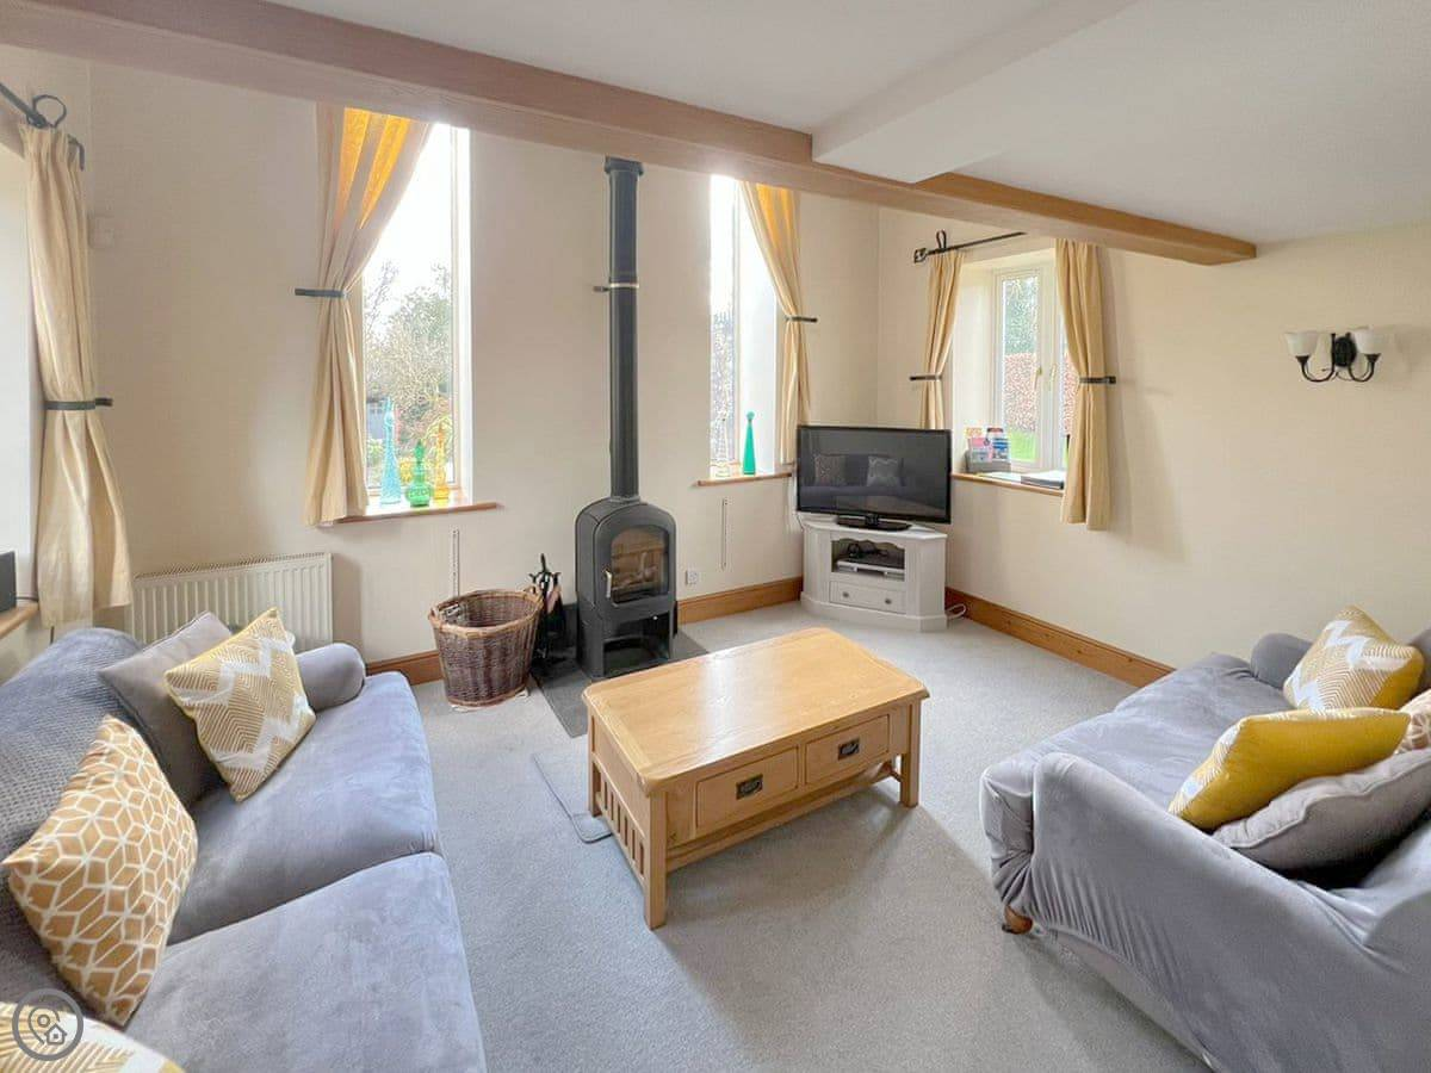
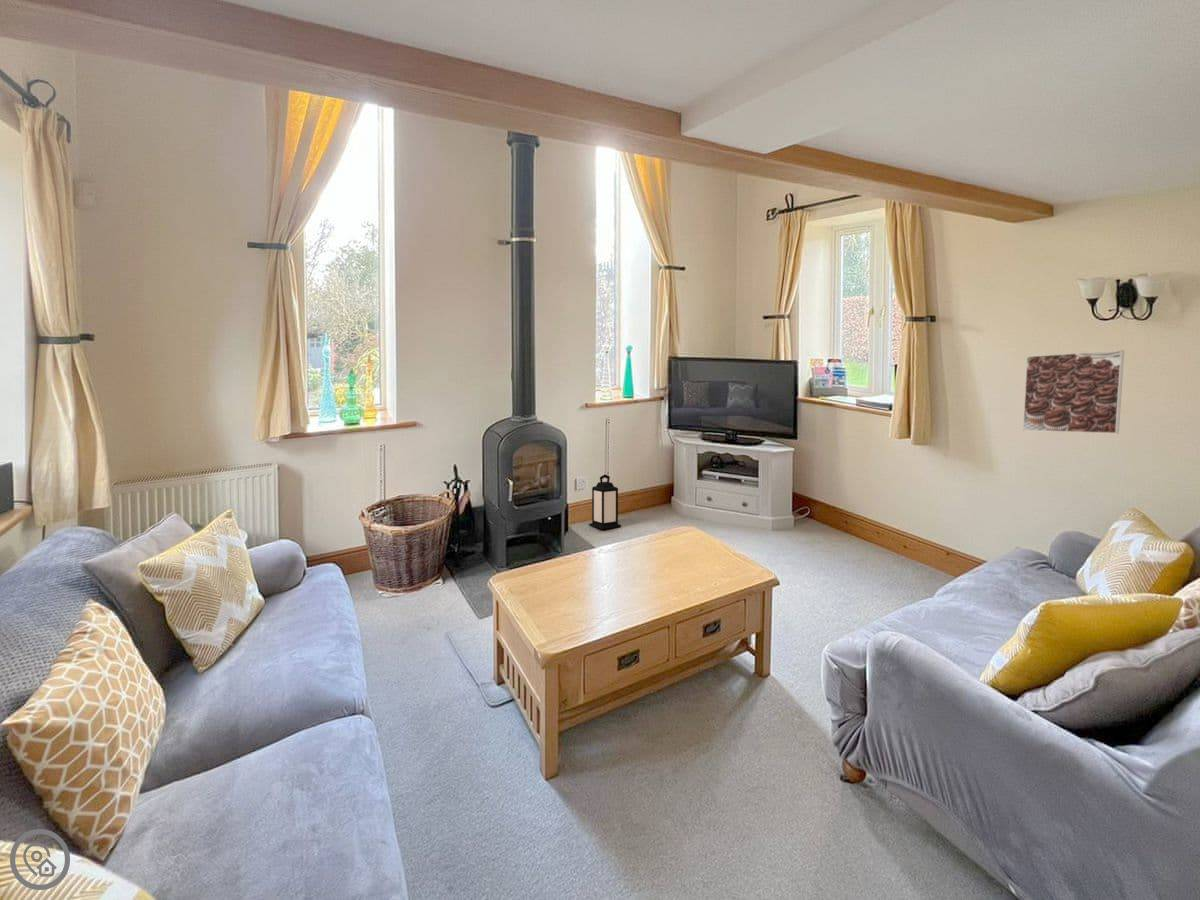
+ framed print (1070, 392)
+ lantern (605, 500)
